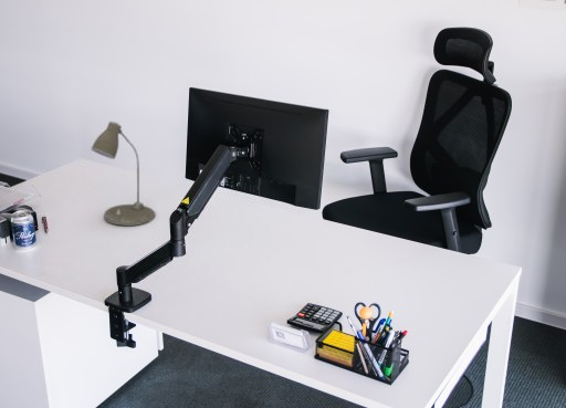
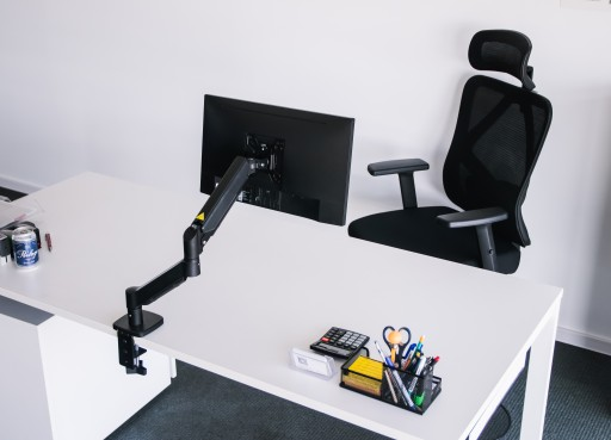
- desk lamp (137, 170)
